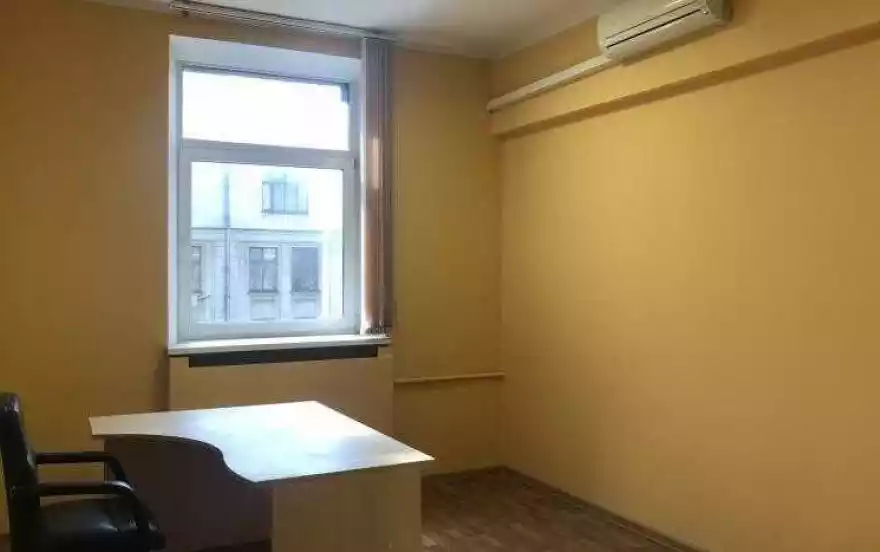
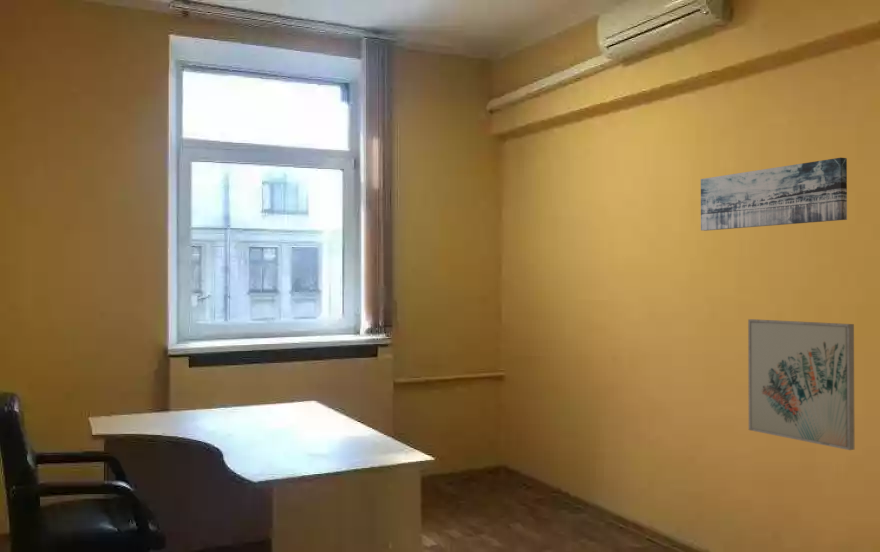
+ wall art (767, 197)
+ wall art (798, 380)
